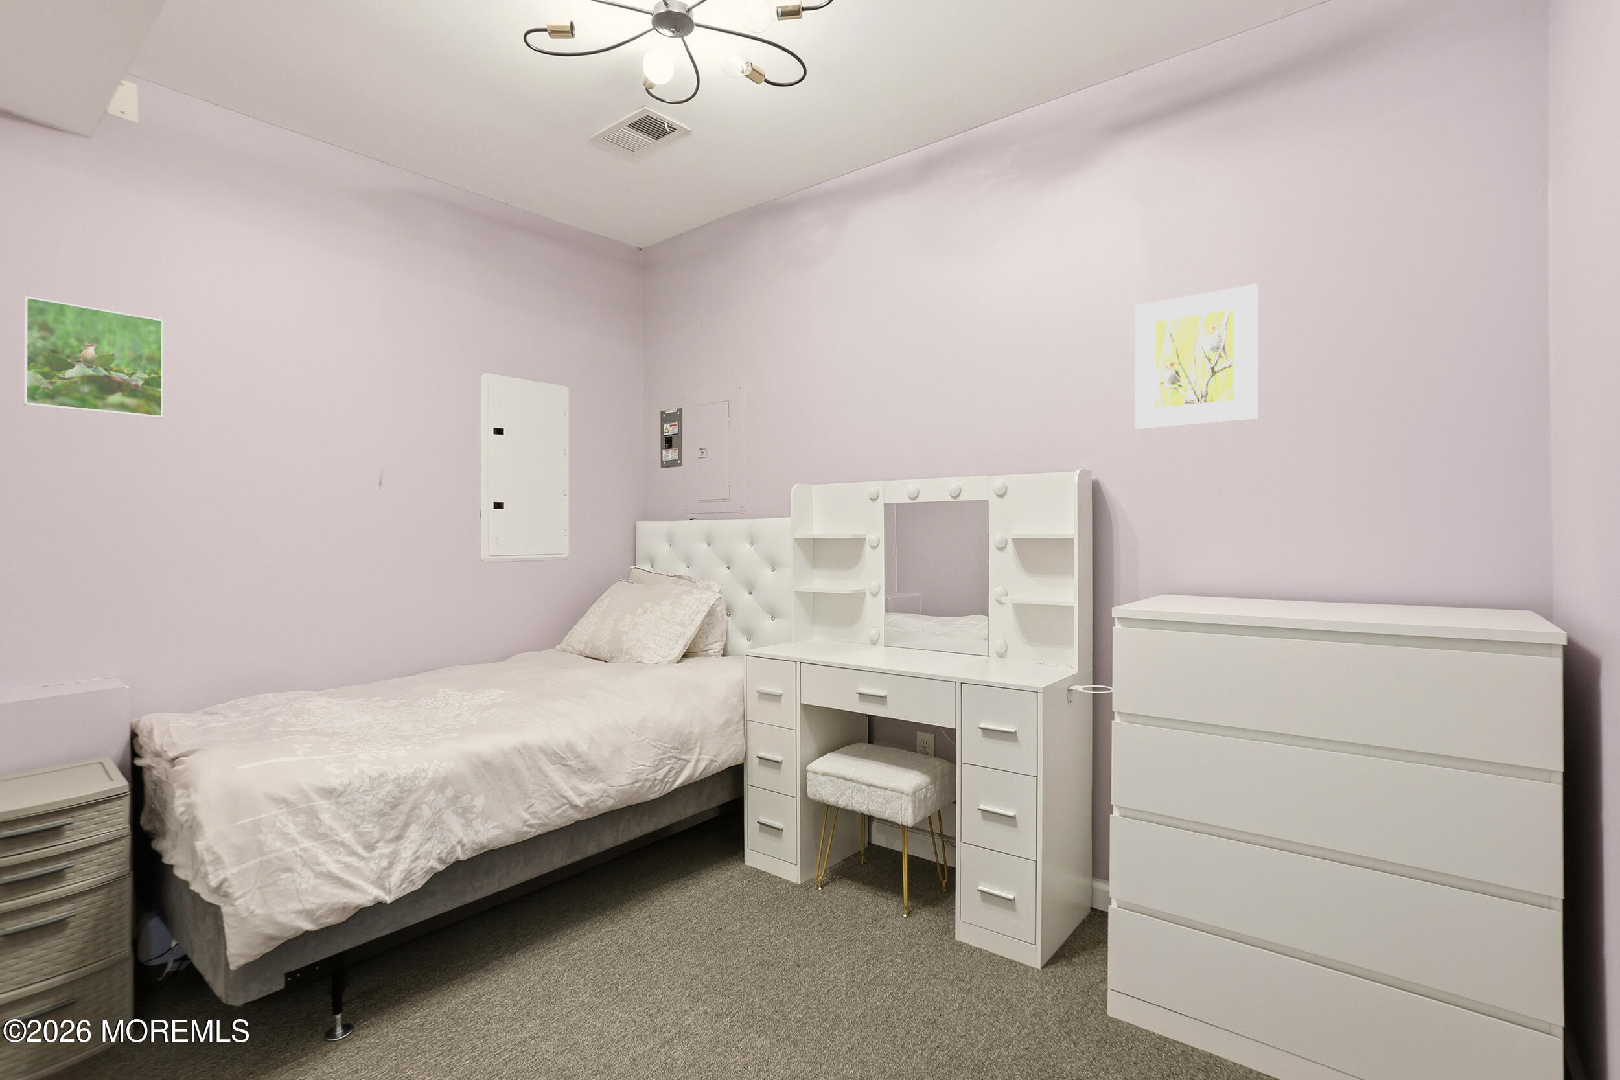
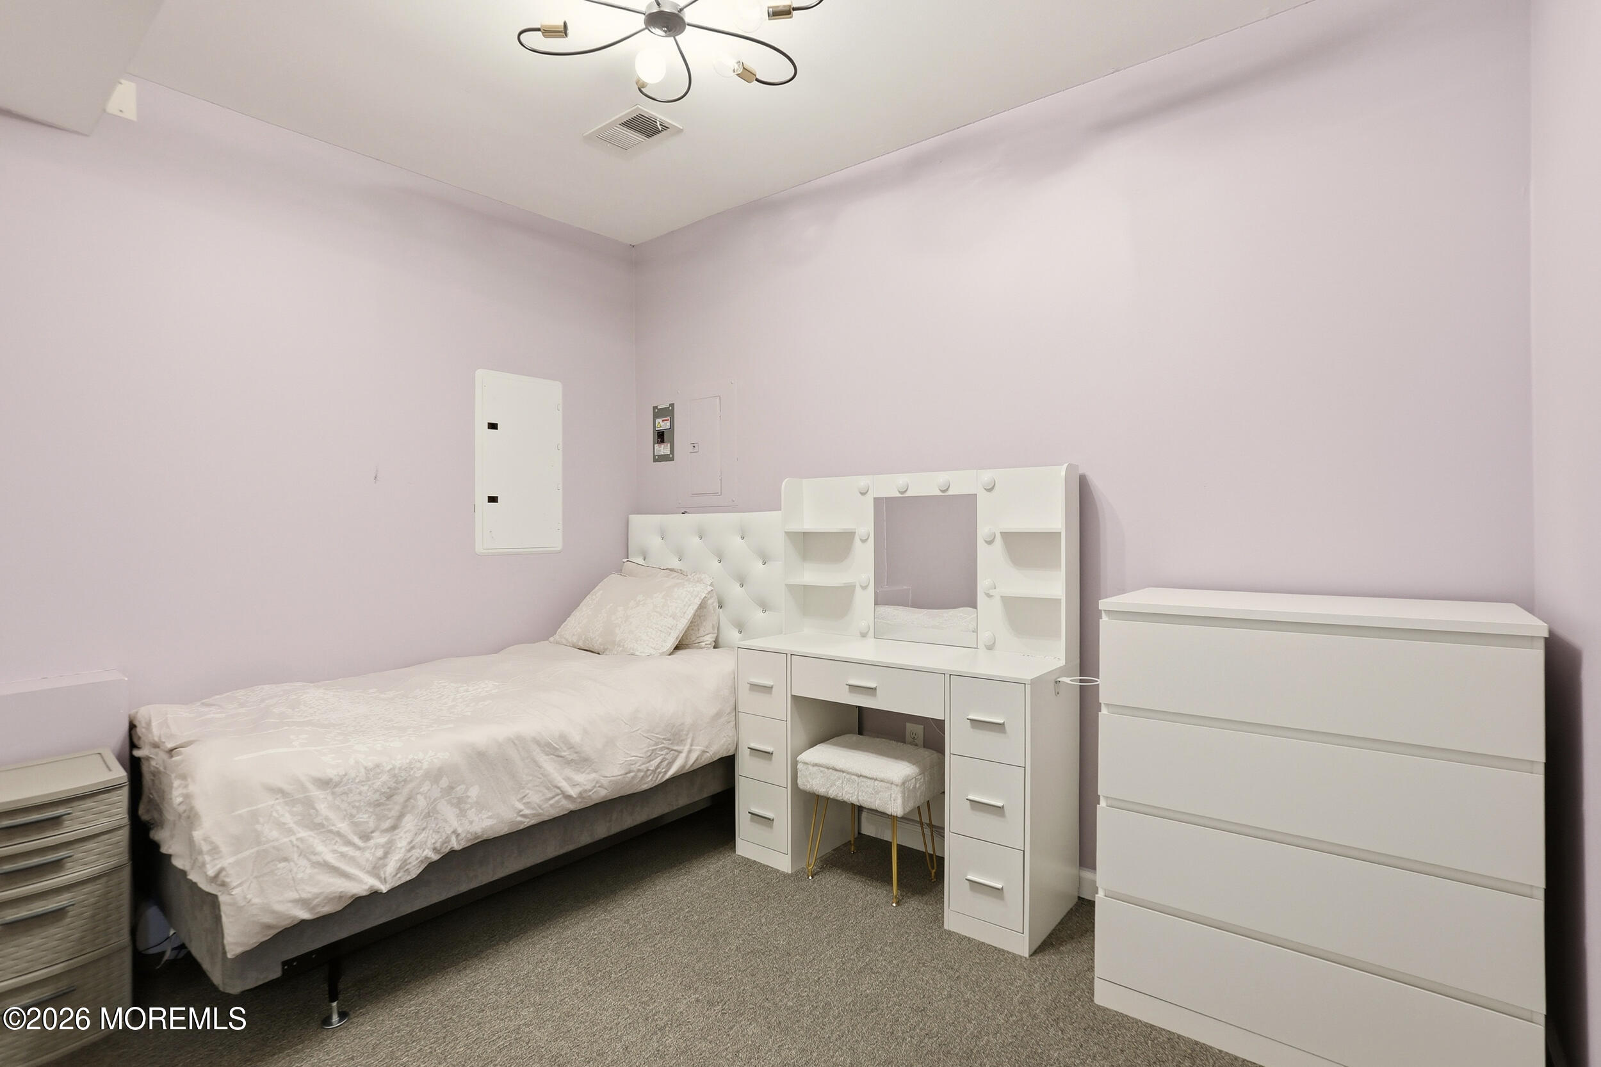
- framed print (1193, 360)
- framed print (96, 360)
